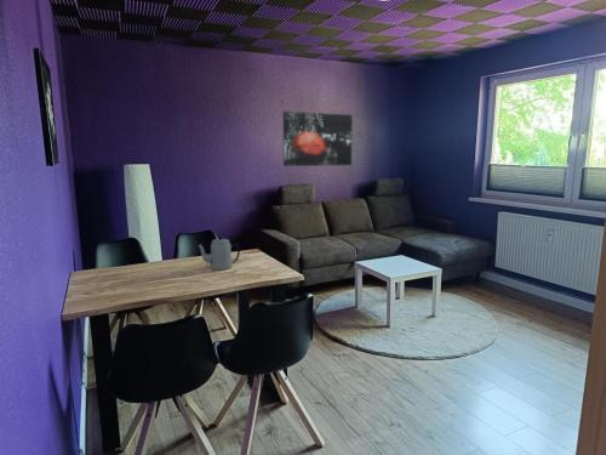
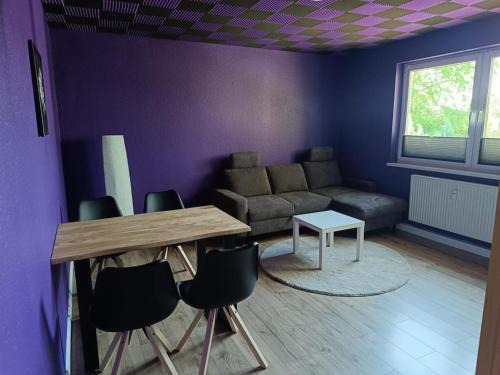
- wall art (319, 140)
- teapot (219, 251)
